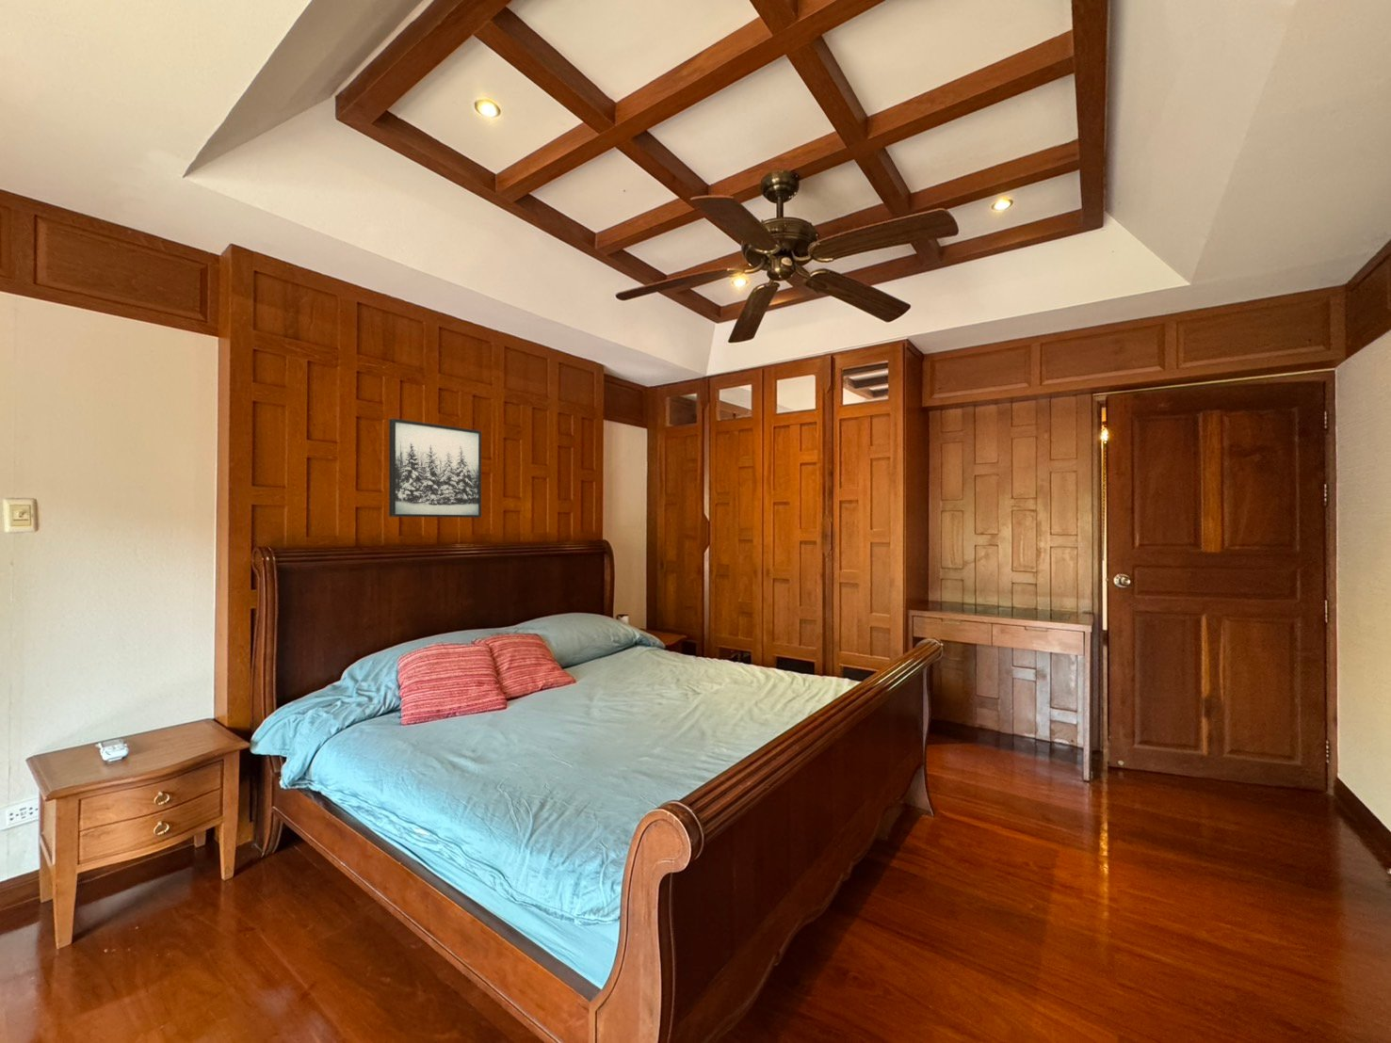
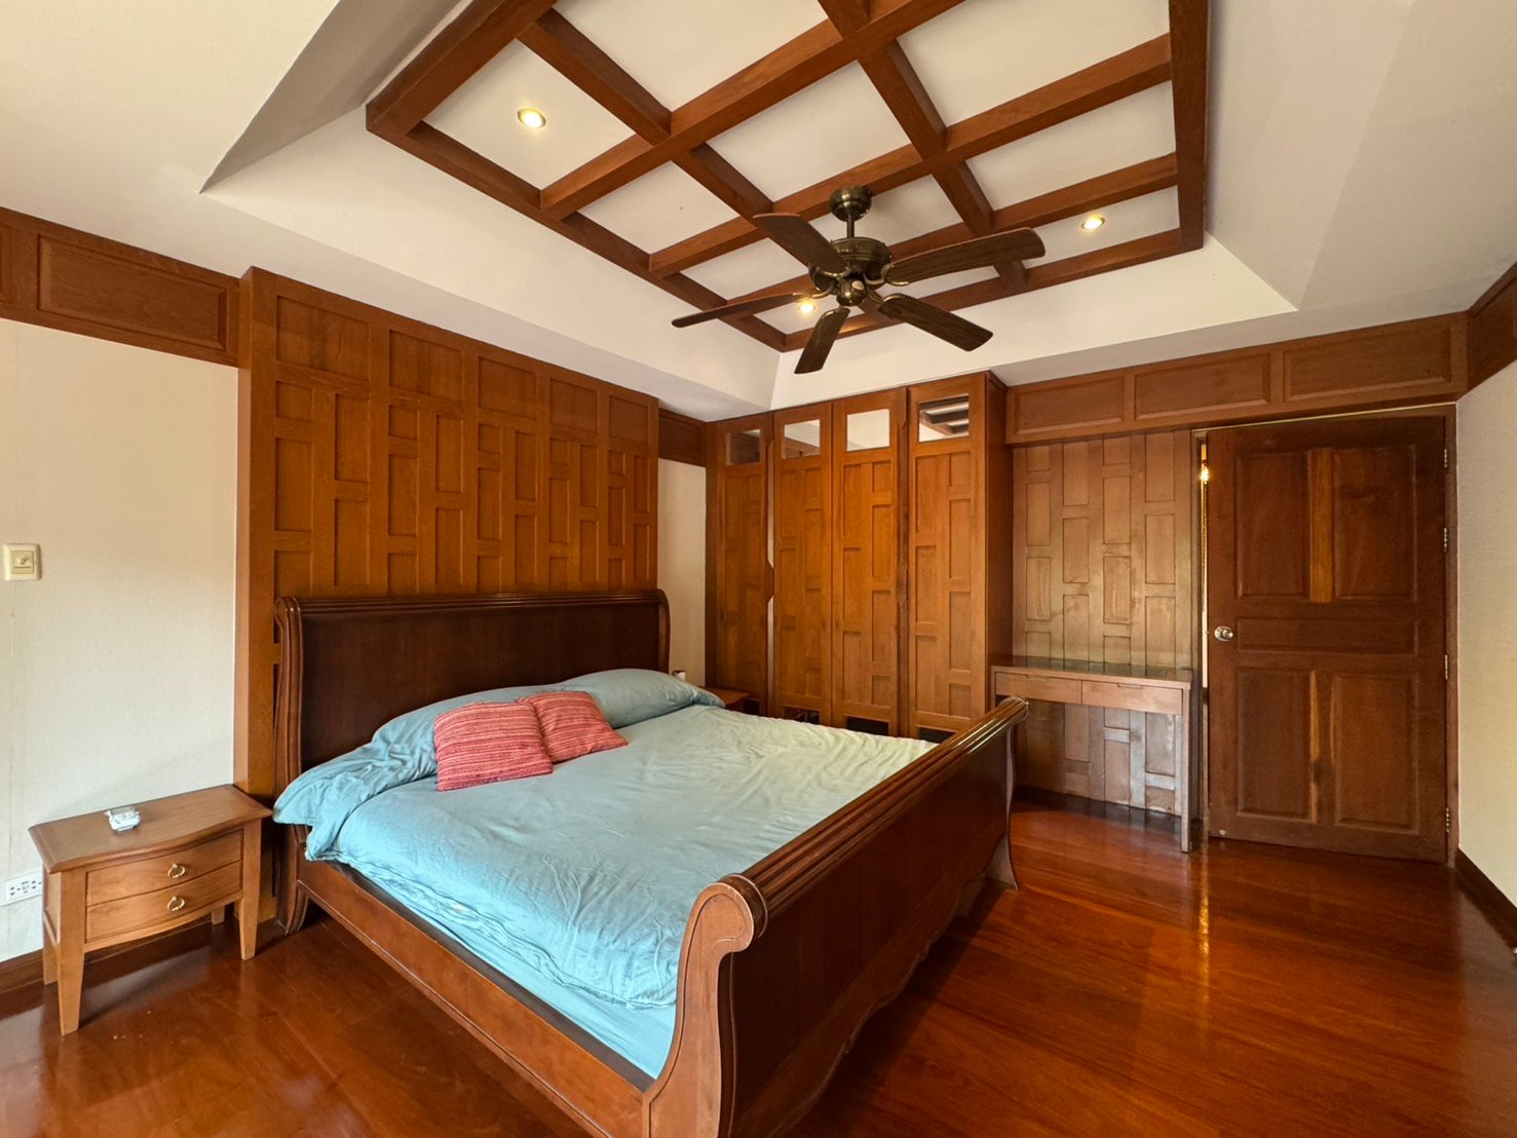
- wall art (438, 471)
